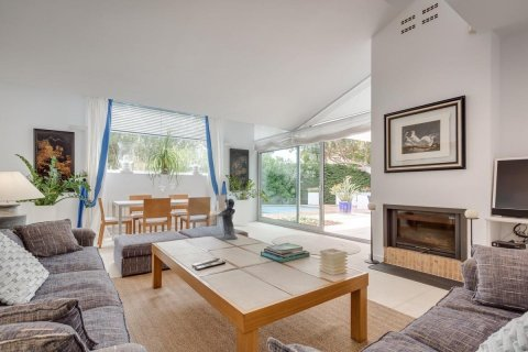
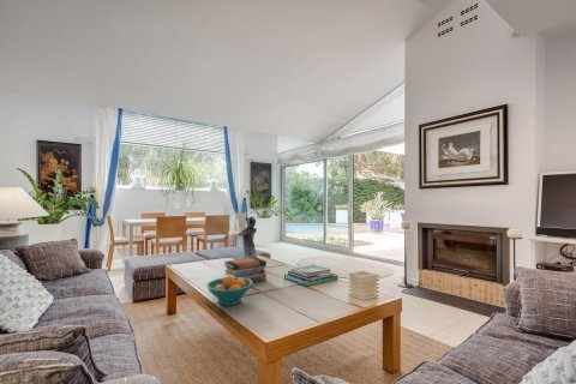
+ fruit bowl (229, 288)
+ book stack (245, 270)
